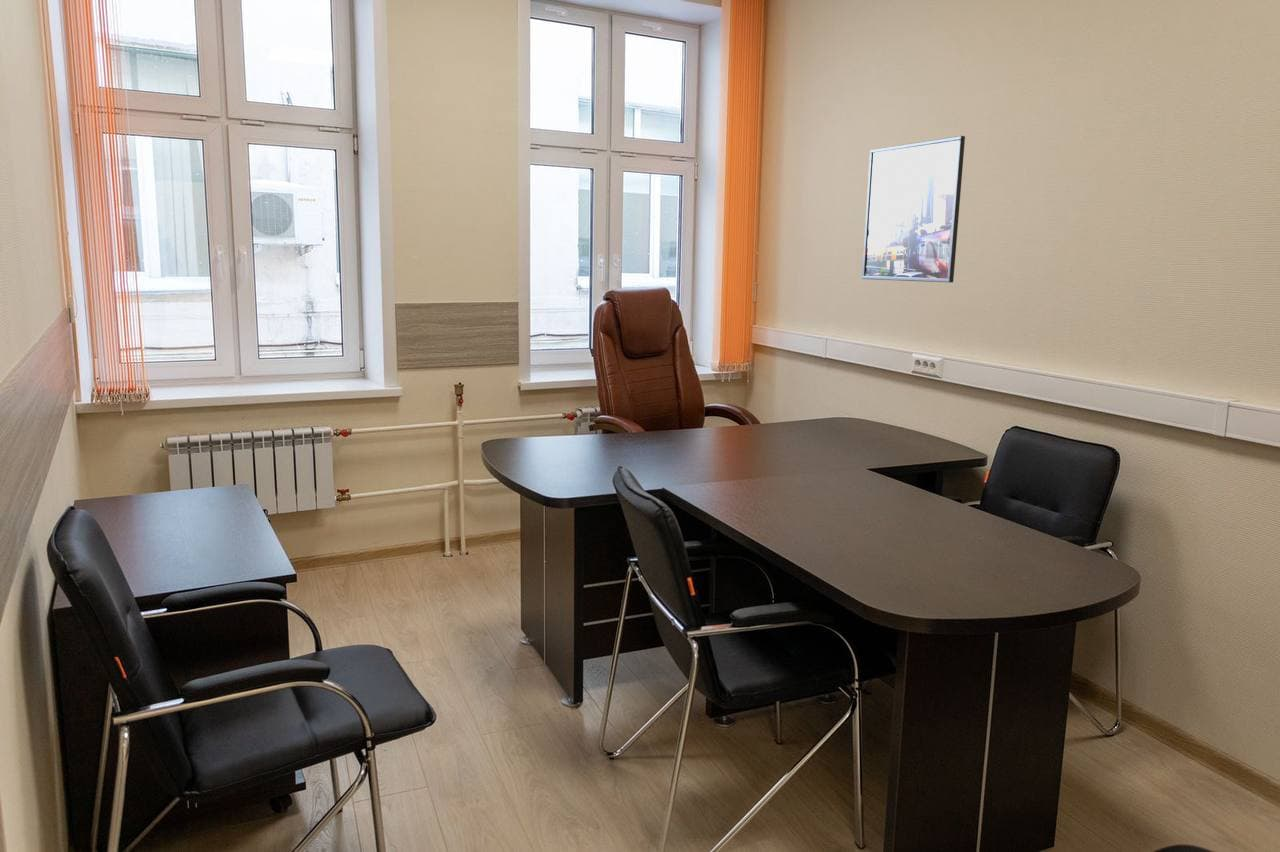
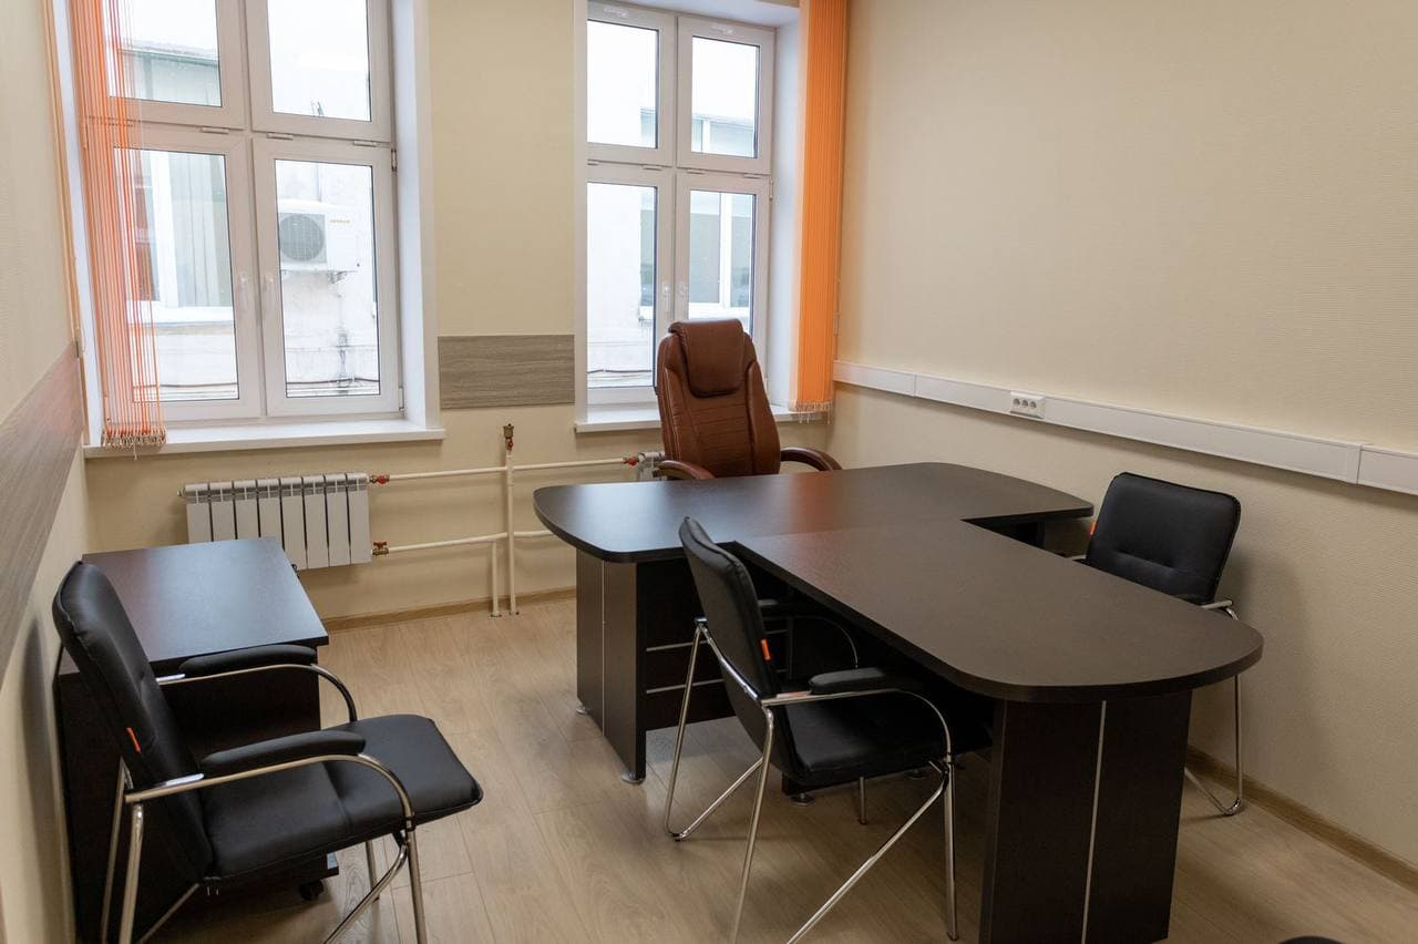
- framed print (909, 212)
